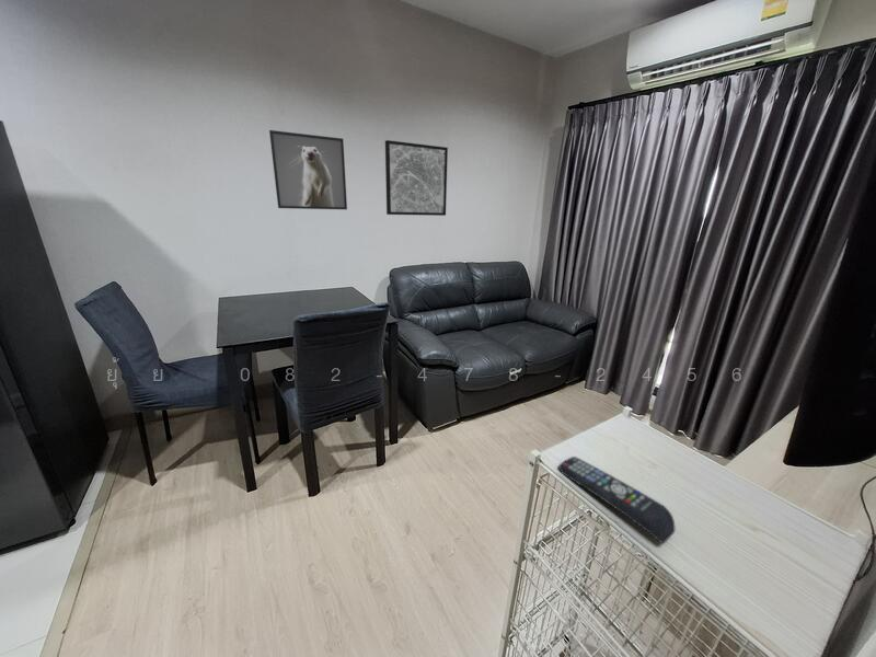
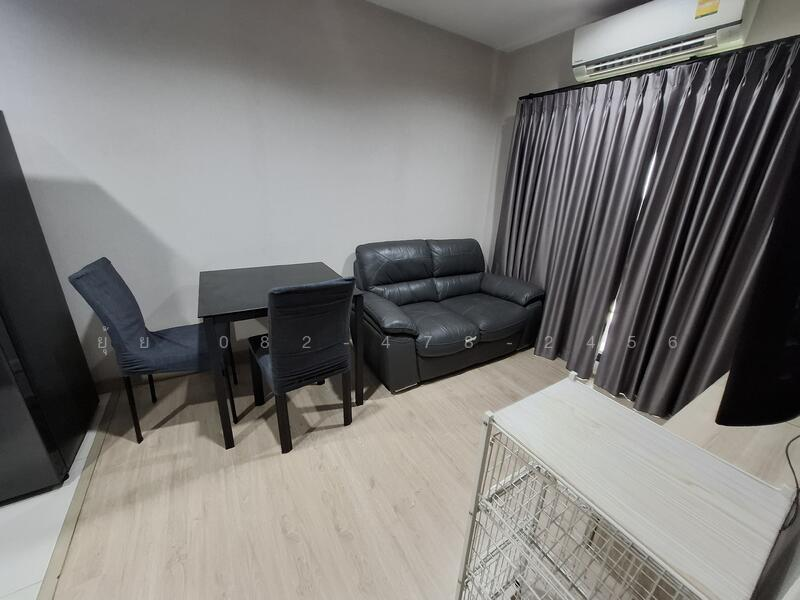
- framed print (311, 172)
- wall art (417, 181)
- remote control (611, 492)
